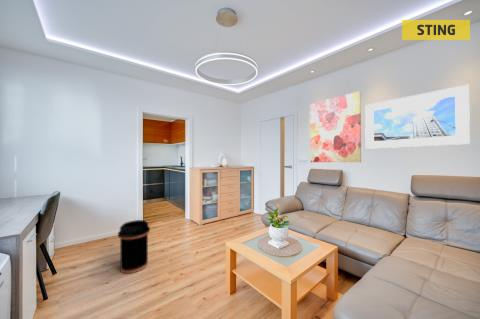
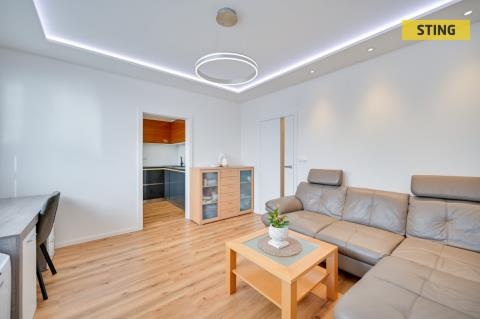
- trash can (134, 244)
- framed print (409, 121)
- wall art (333, 130)
